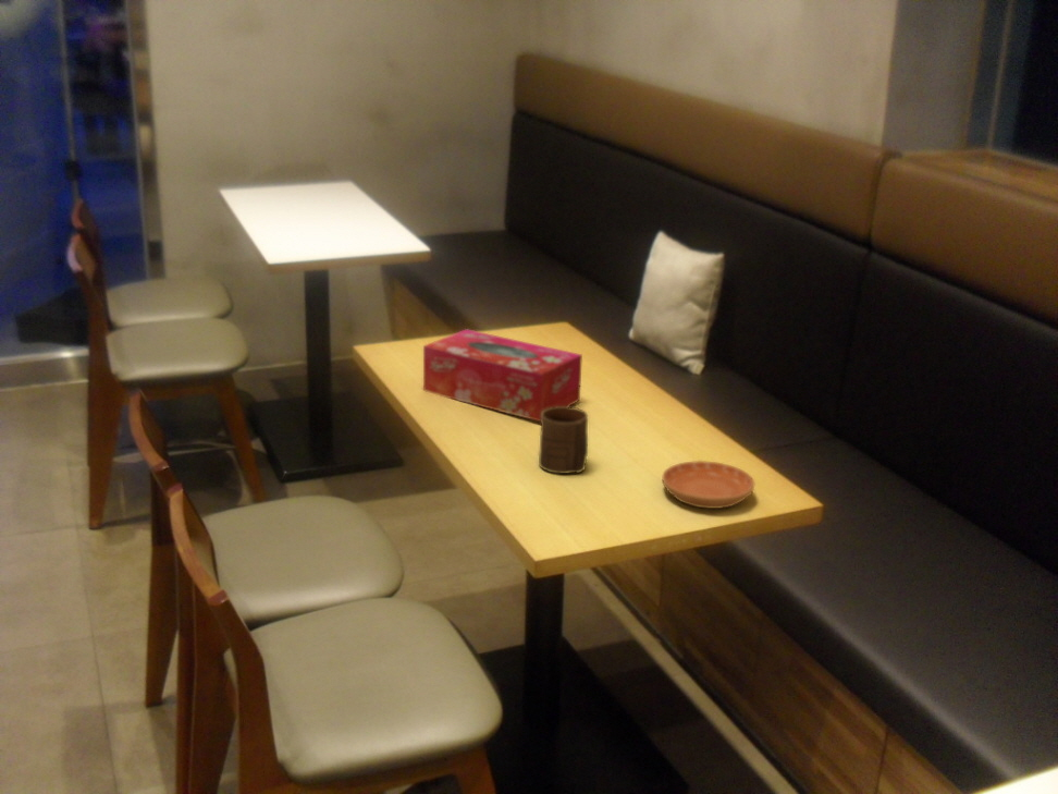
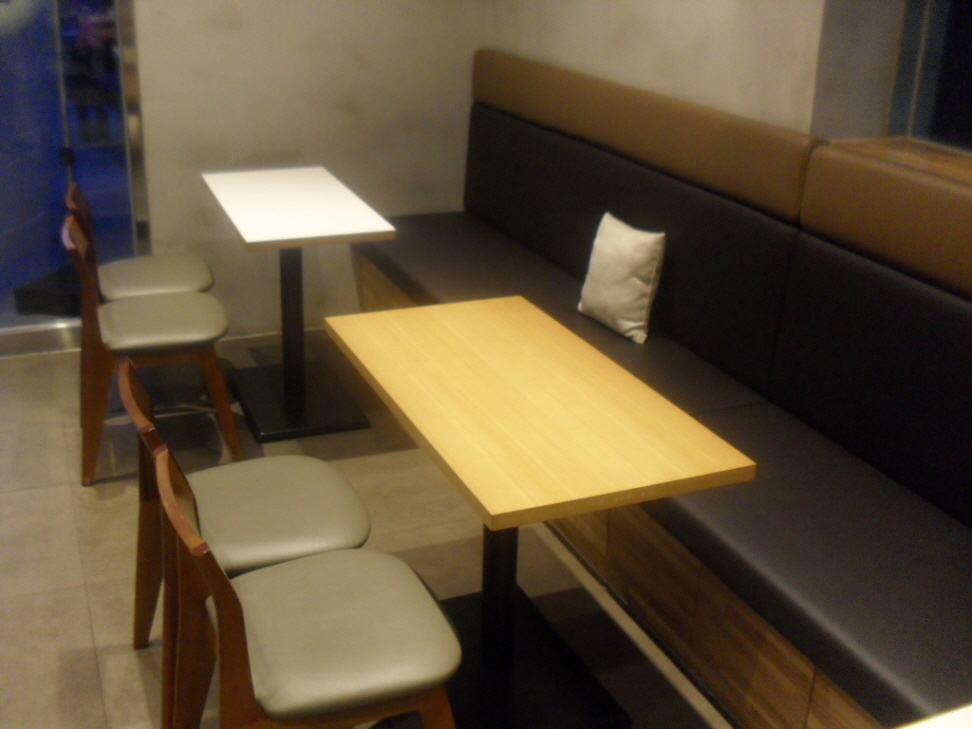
- tissue box (501, 372)
- cup (564, 440)
- saucer (708, 486)
